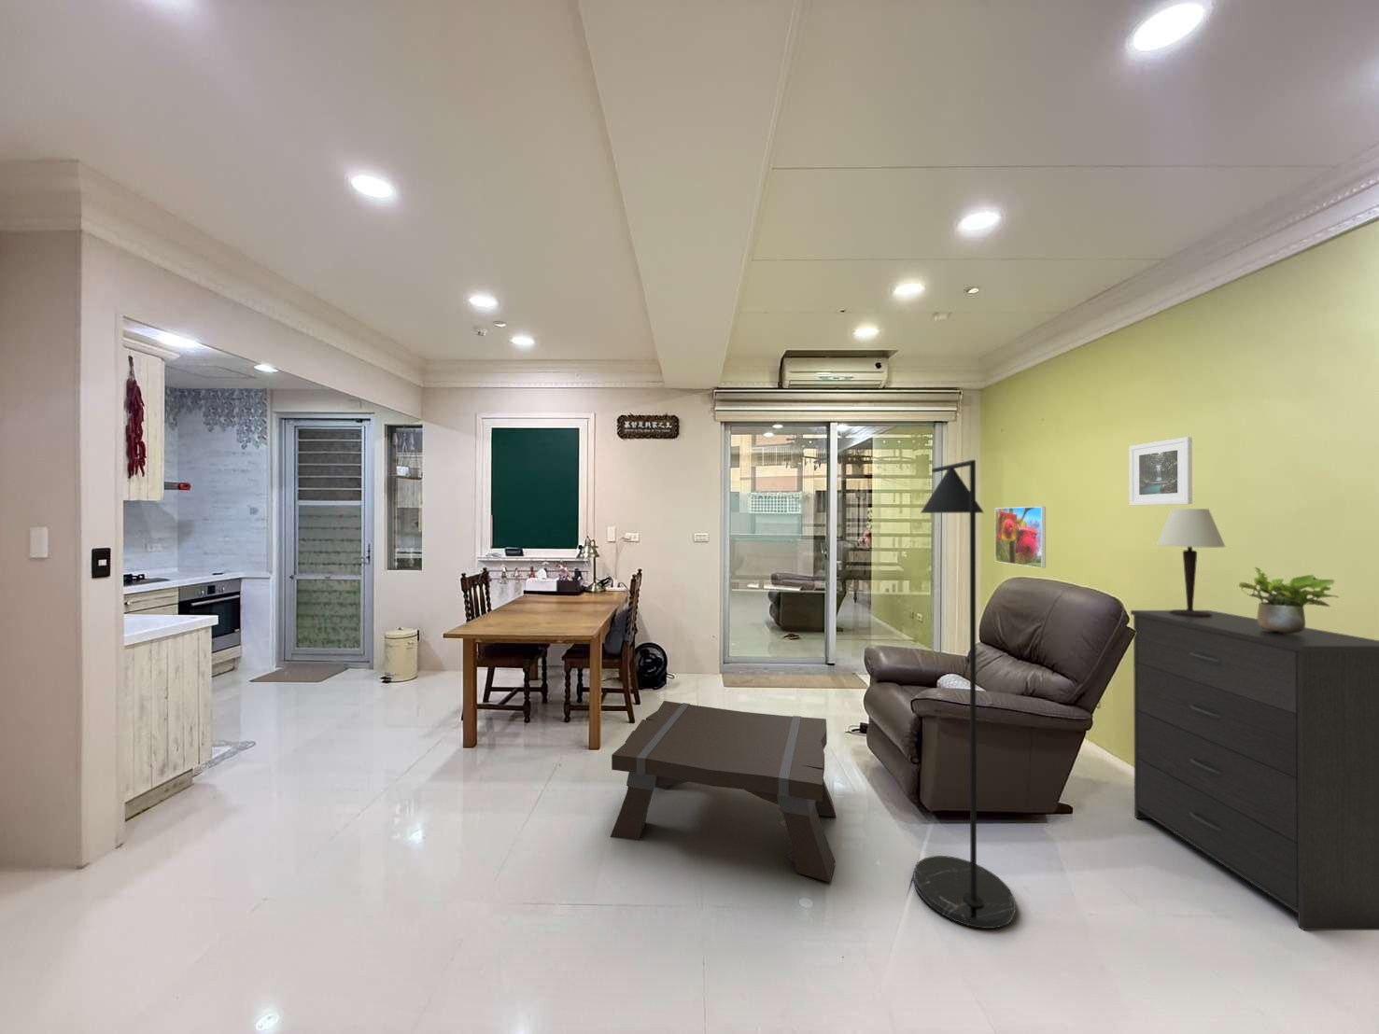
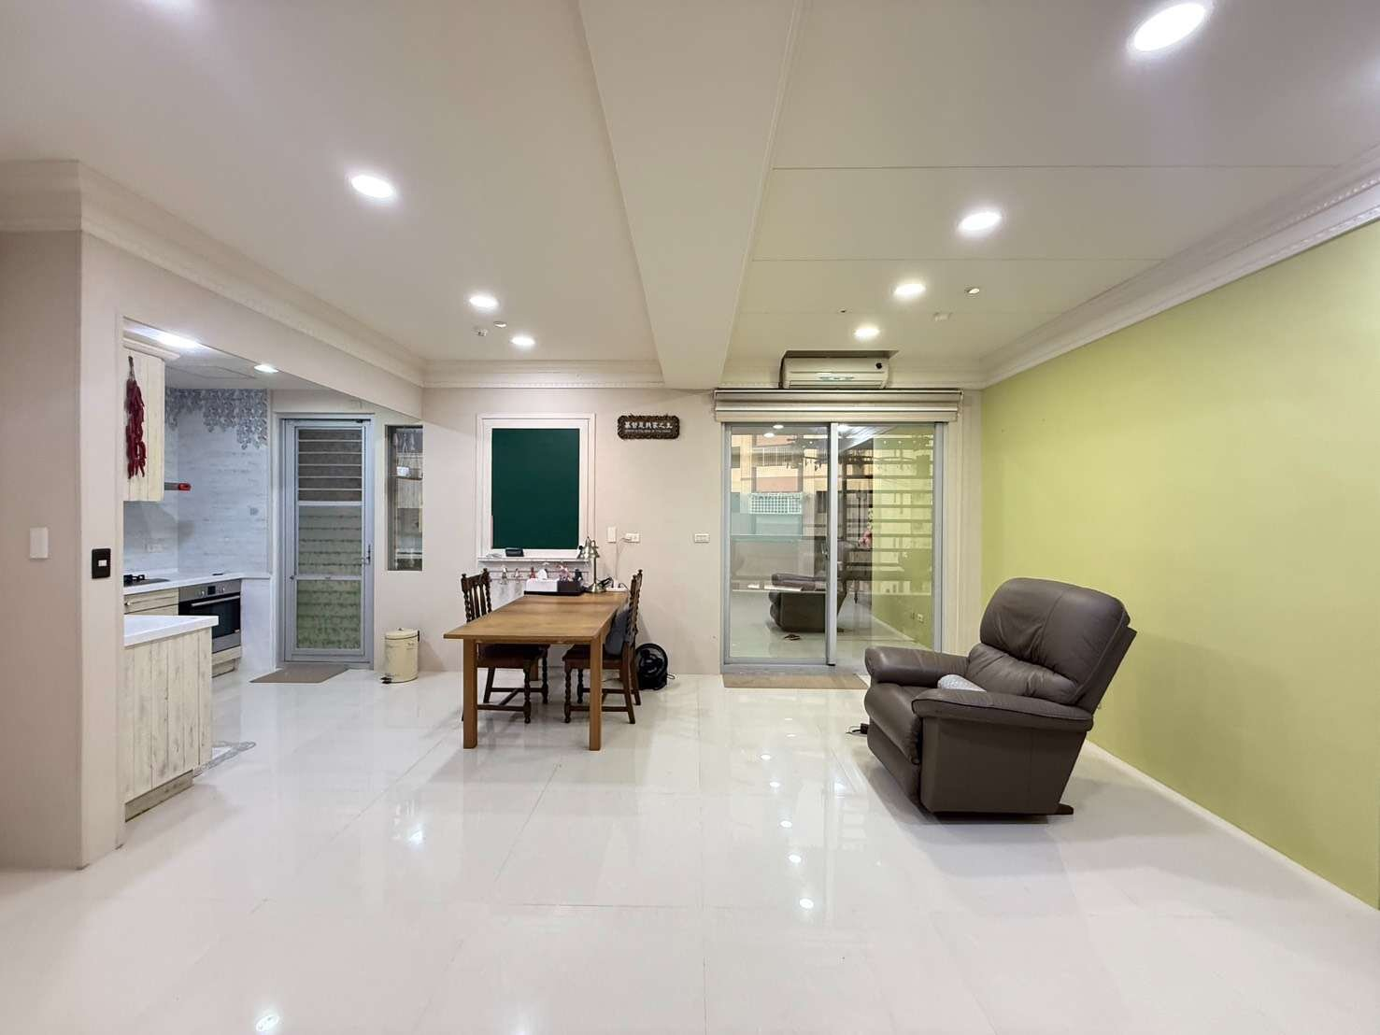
- table lamp (1190, 560)
- floor lamp (970, 676)
- coffee table (727, 777)
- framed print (1157, 474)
- dresser (1246, 745)
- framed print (1018, 535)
- potted plant (1287, 601)
